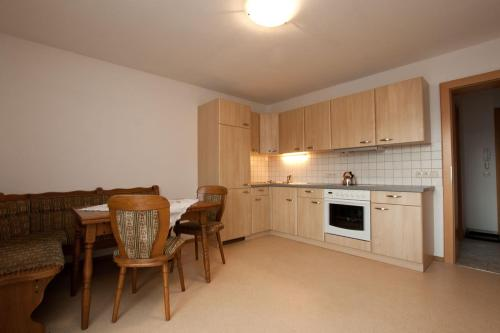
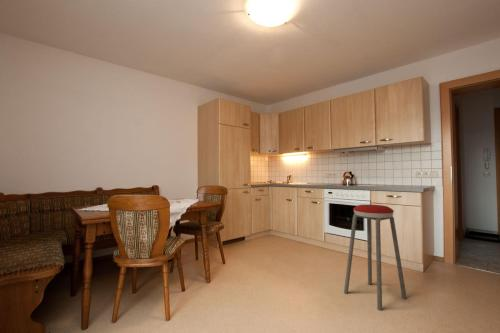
+ music stool (376, 250)
